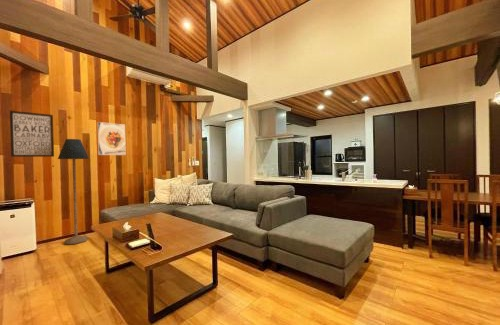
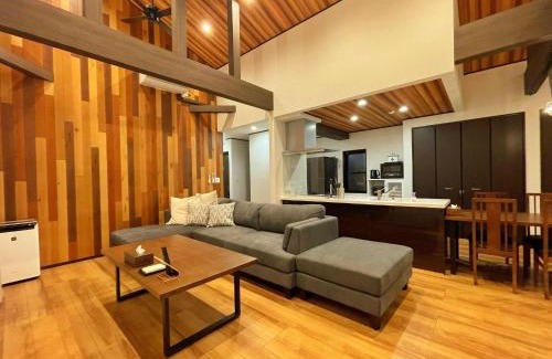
- floor lamp (74, 190)
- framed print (112, 139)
- wall art (32, 134)
